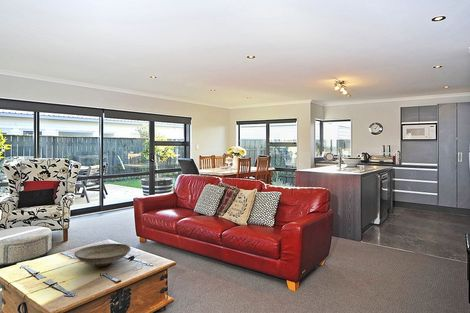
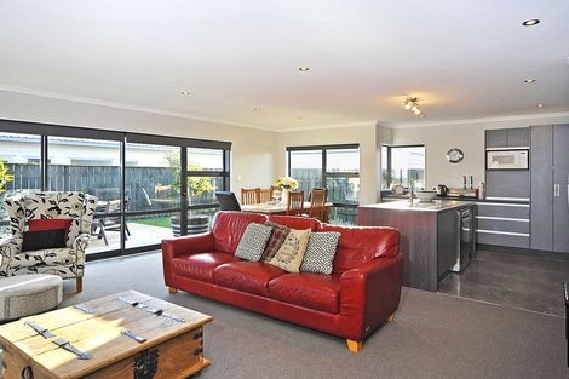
- decorative bowl (103, 256)
